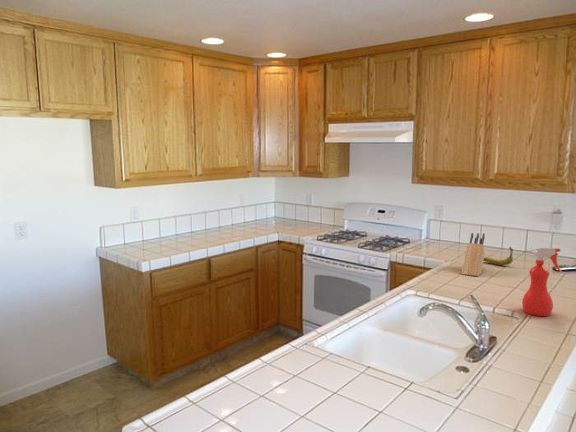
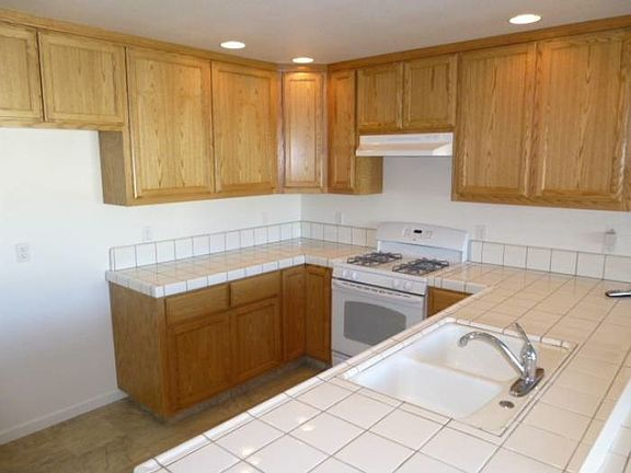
- banana (496, 259)
- knife block (474, 253)
- spray bottle (542, 280)
